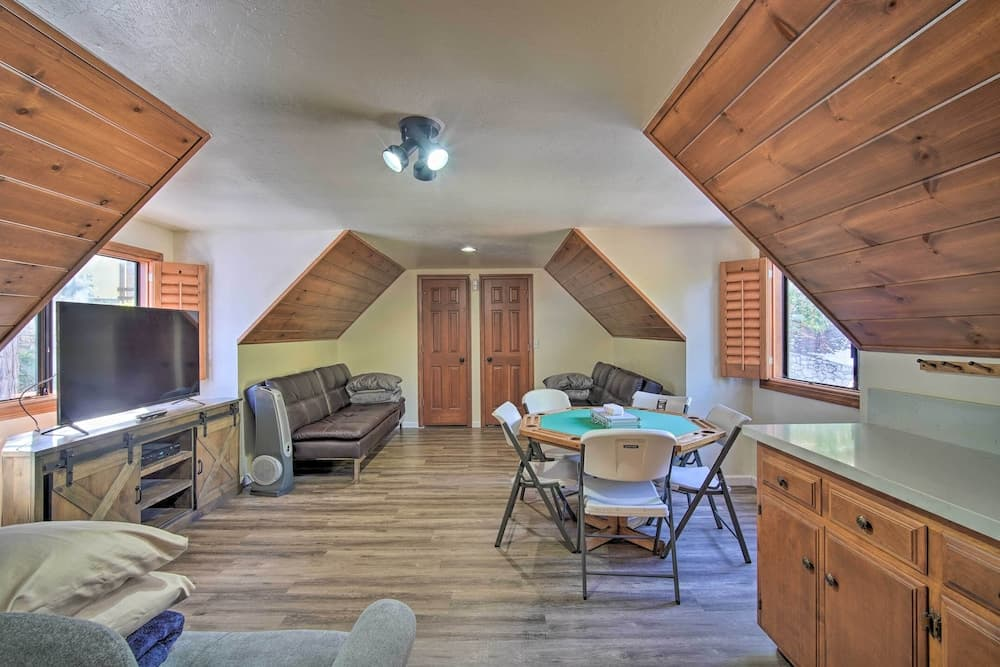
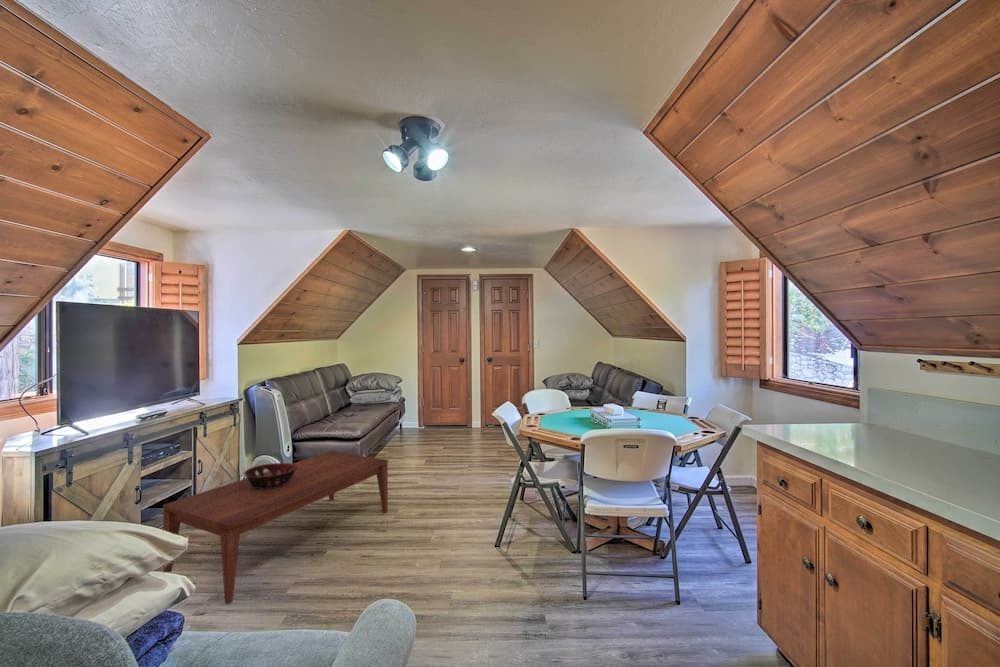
+ coffee table (292, 509)
+ decorative bowl (271, 476)
